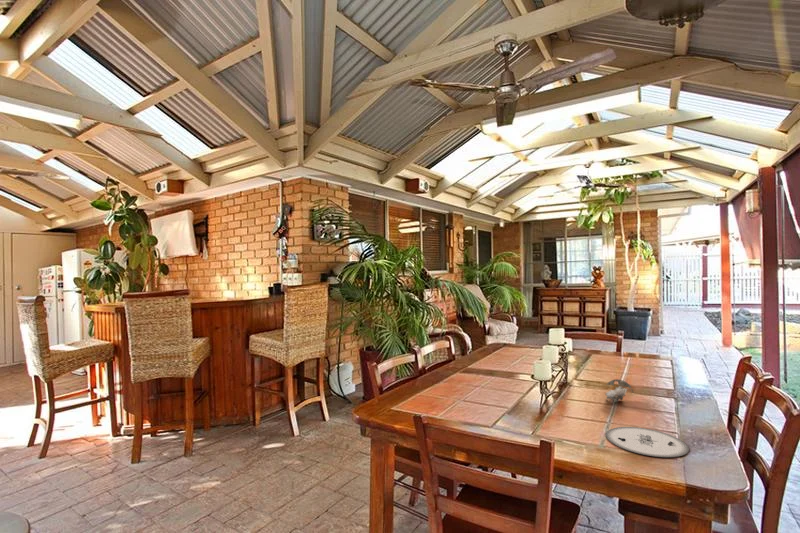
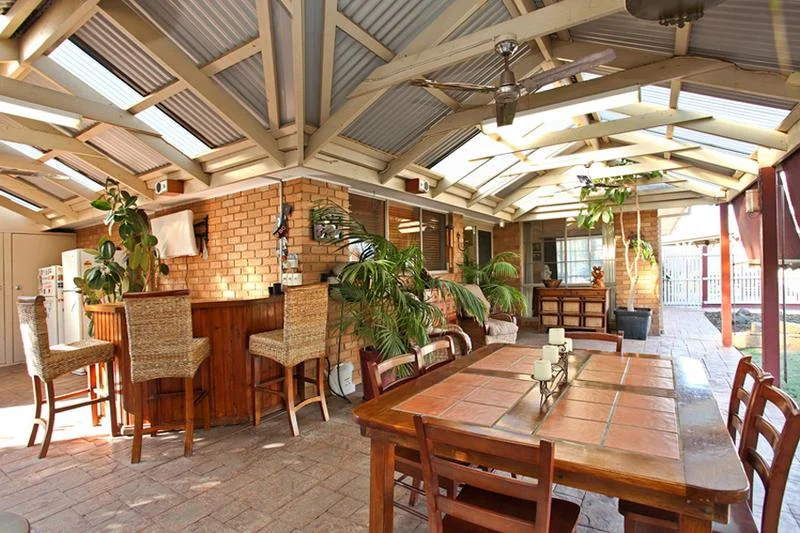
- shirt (619, 390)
- plate (645, 439)
